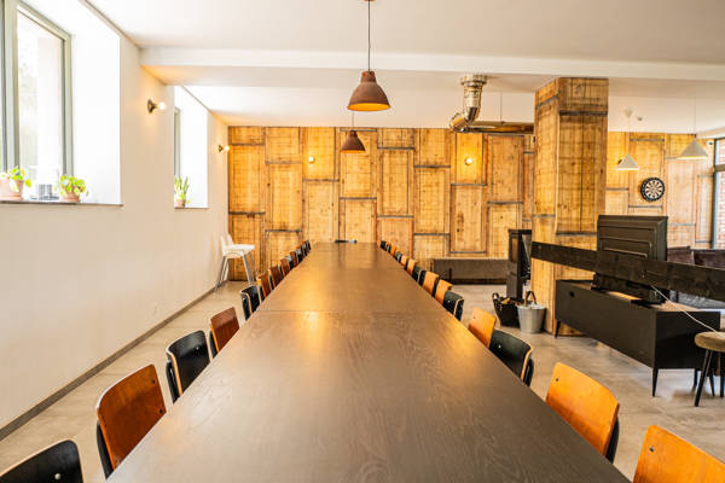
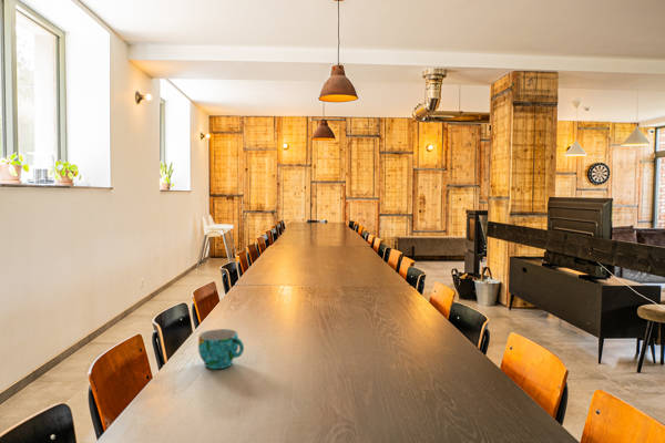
+ cup (221, 349)
